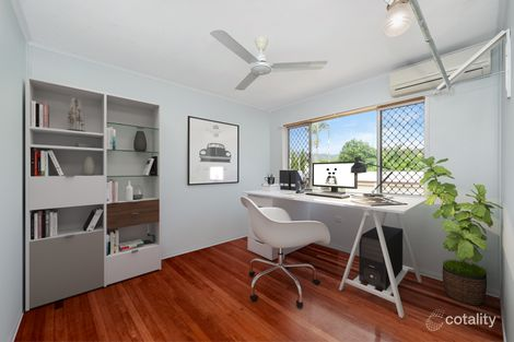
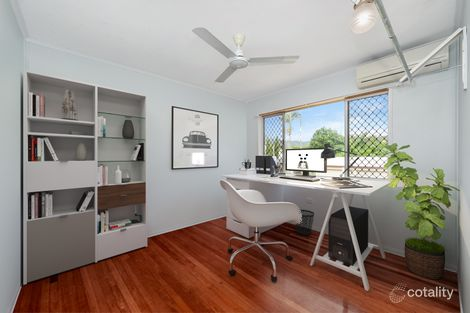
+ wastebasket (303, 221)
